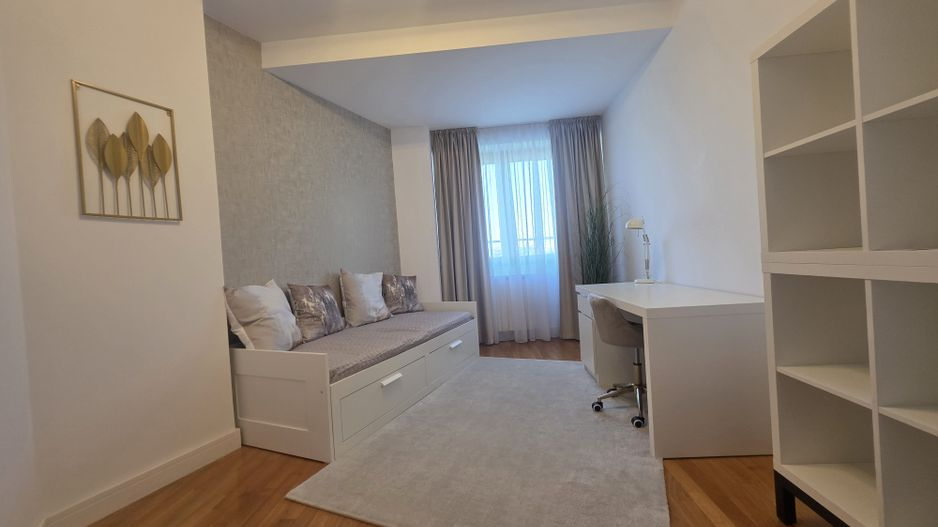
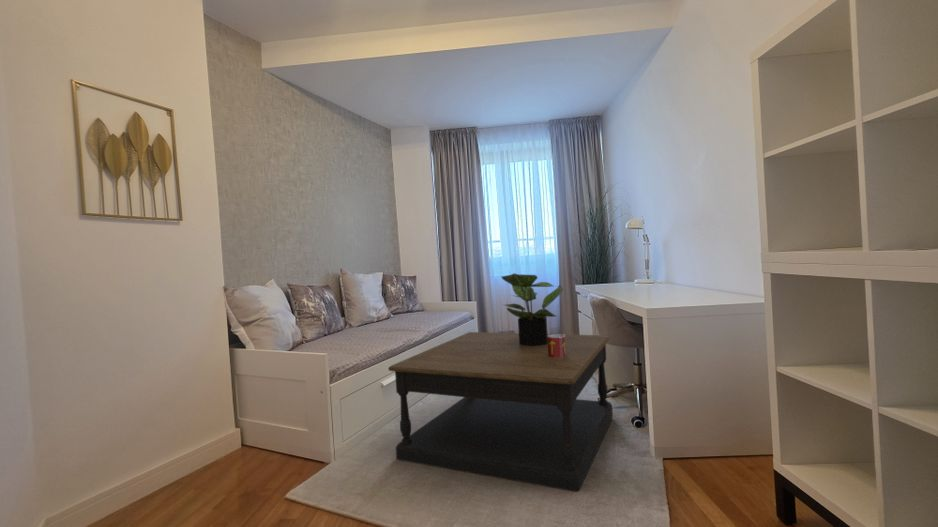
+ mug (558, 344)
+ potted plant (526, 305)
+ coffee table (510, 393)
